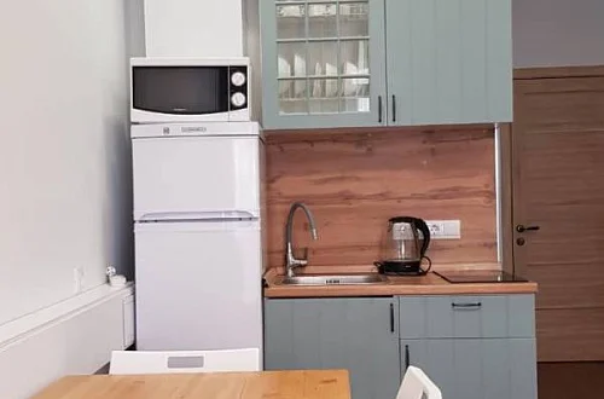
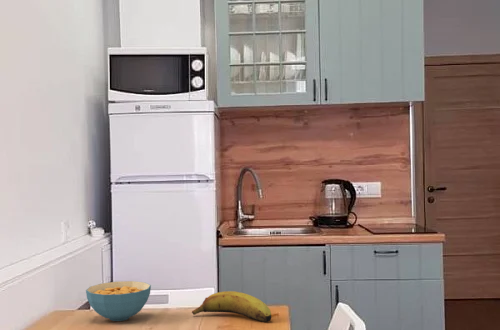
+ cereal bowl (119, 303)
+ fruit (230, 306)
